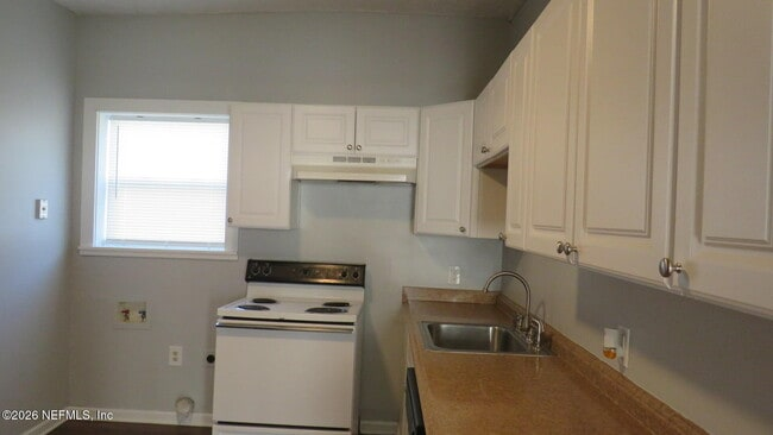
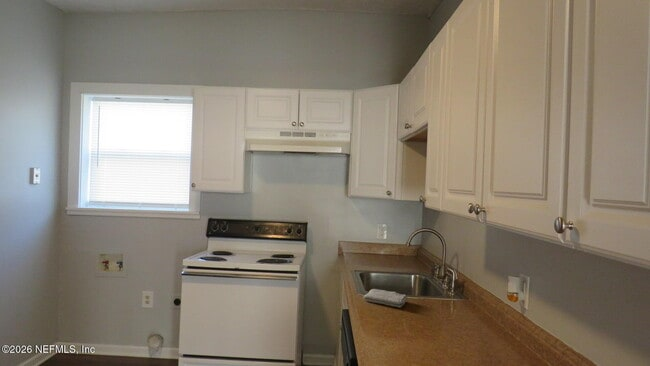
+ washcloth (385, 297)
